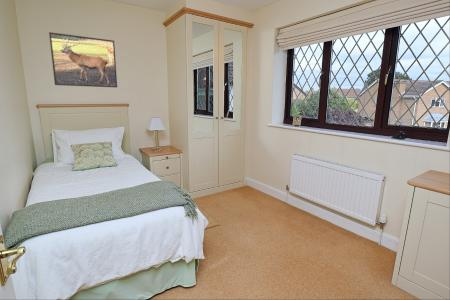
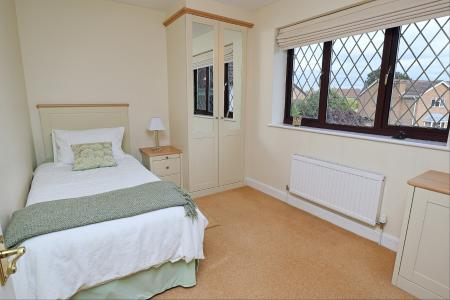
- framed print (85, 61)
